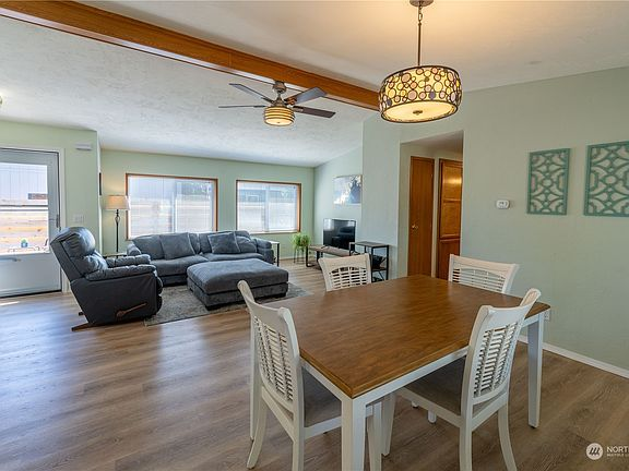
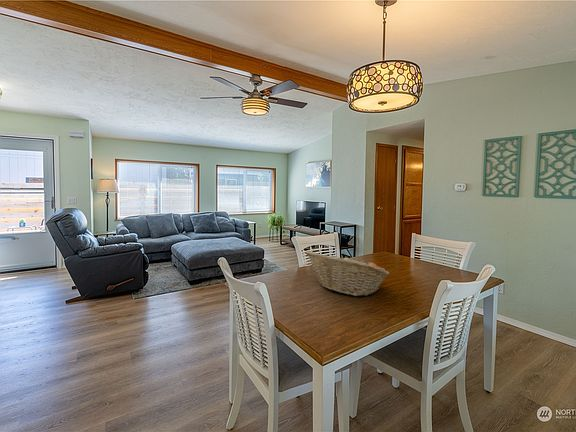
+ fruit basket (345, 269)
